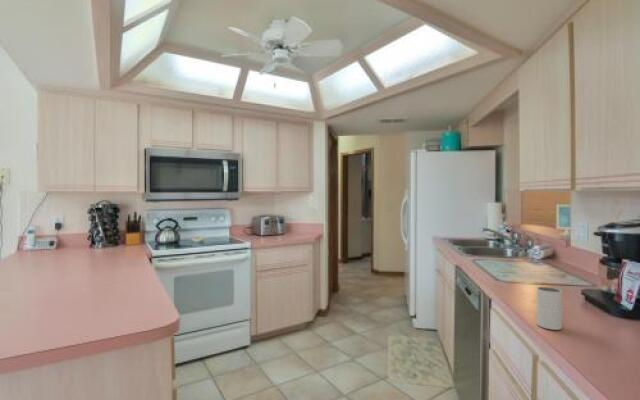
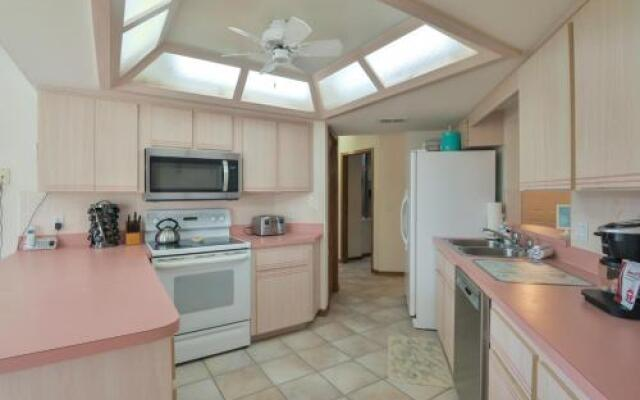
- mug (548, 306)
